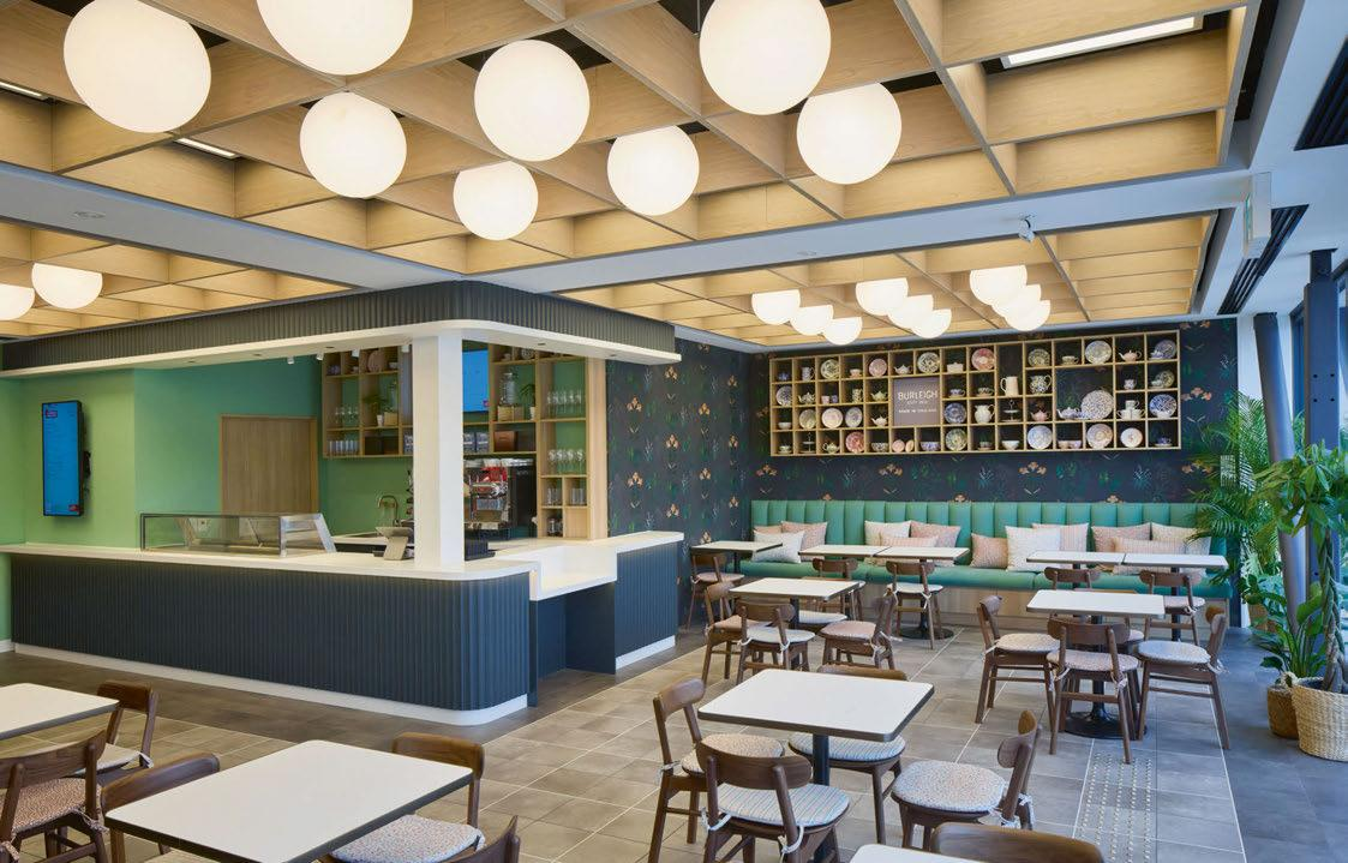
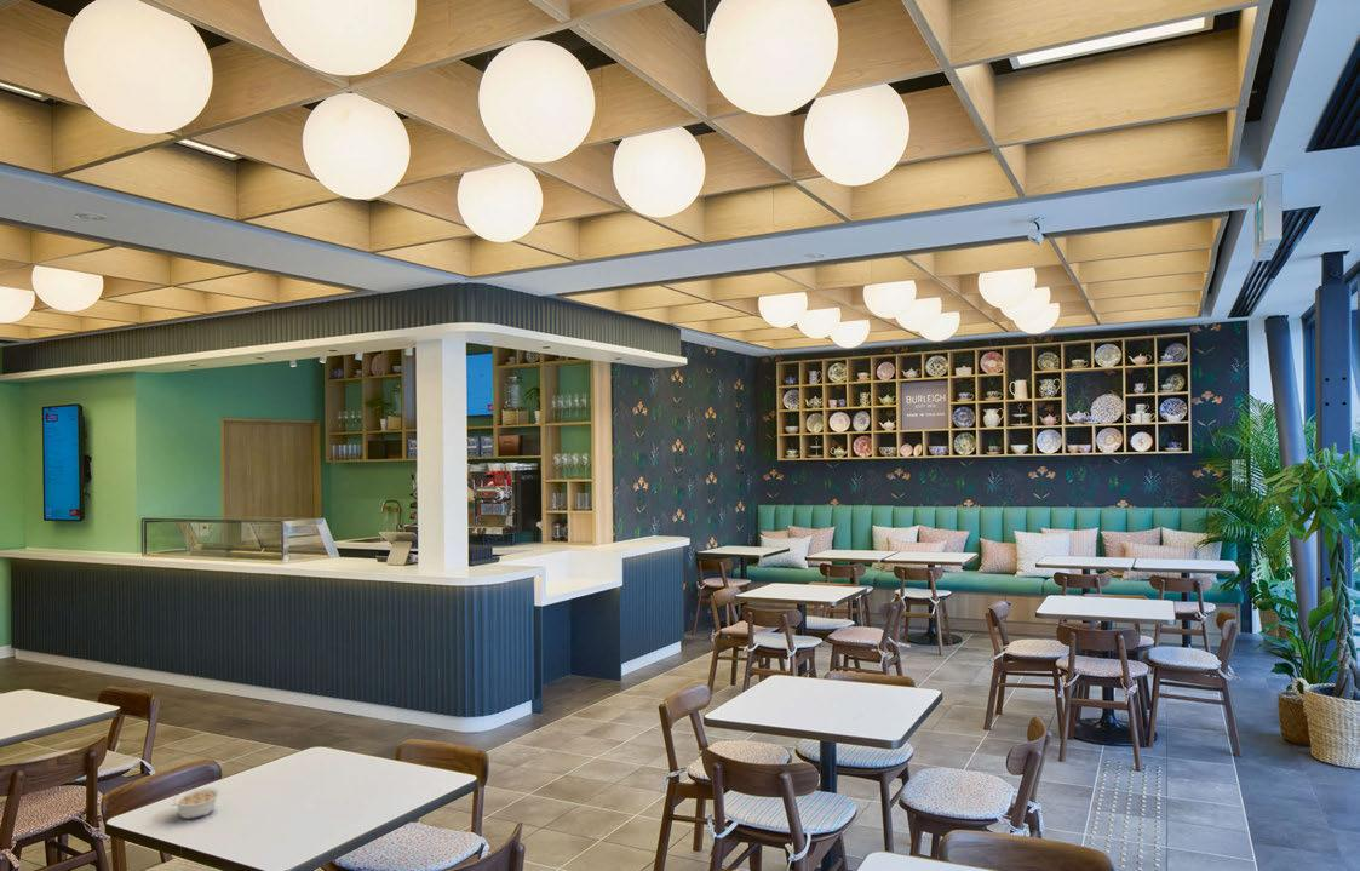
+ legume (196, 803)
